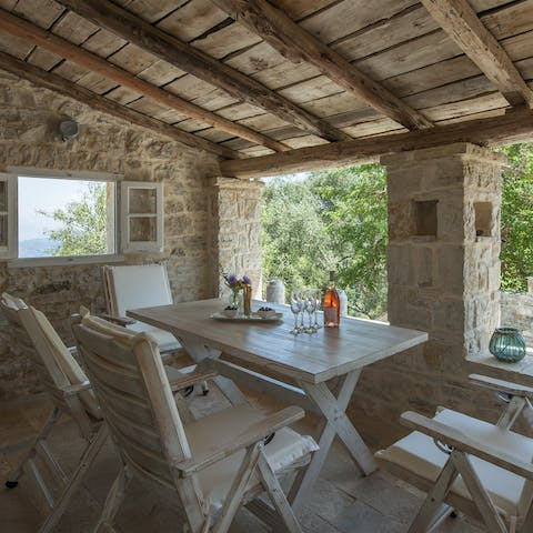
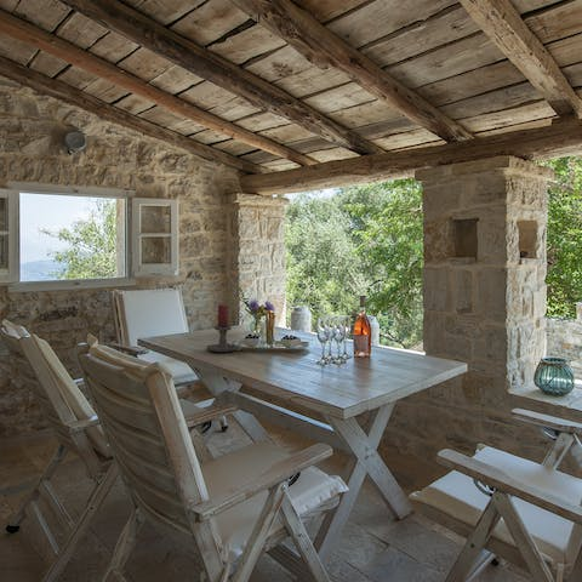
+ candle holder (226, 327)
